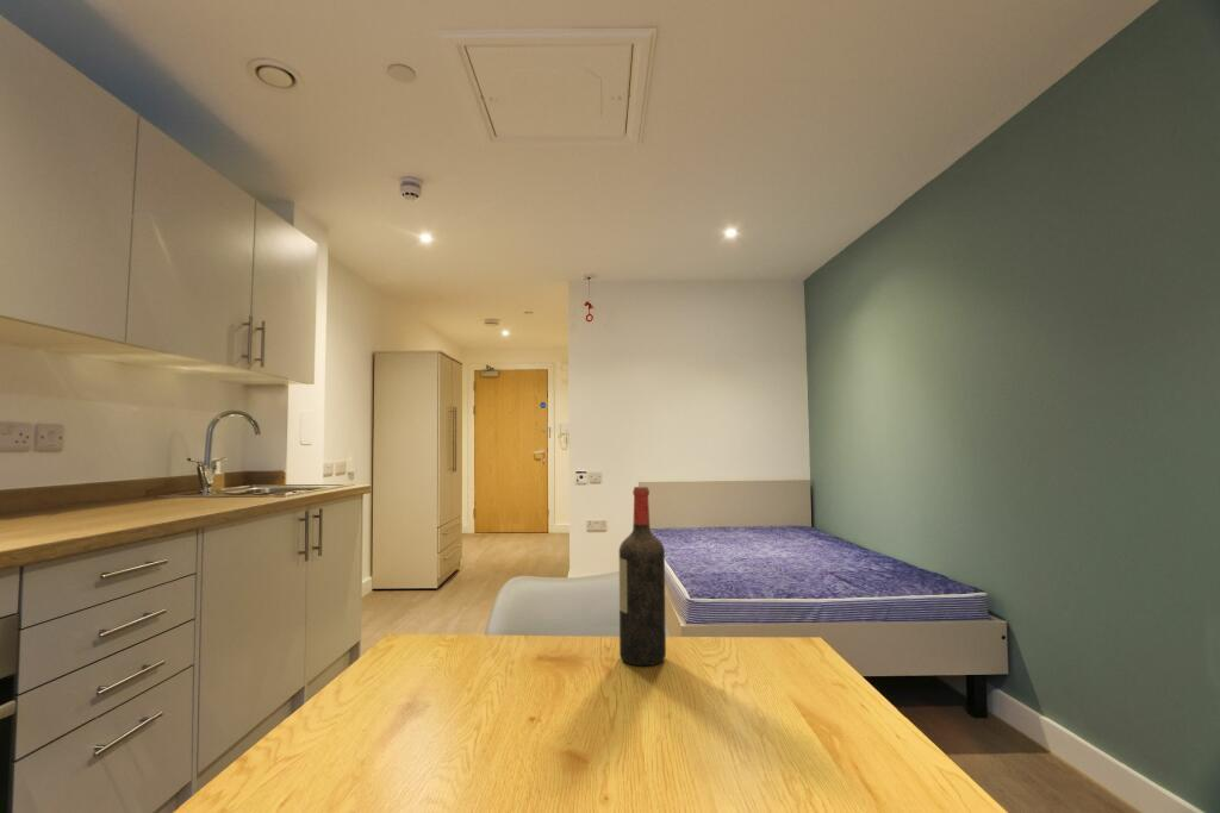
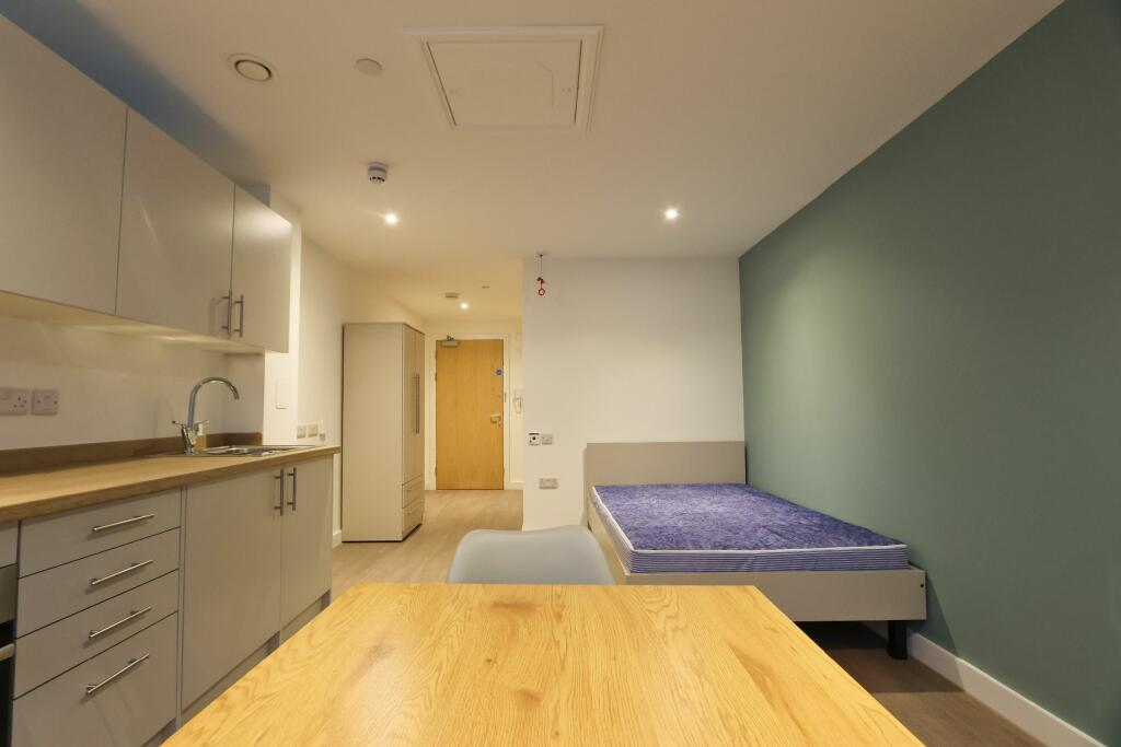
- wine bottle (641, 571)
